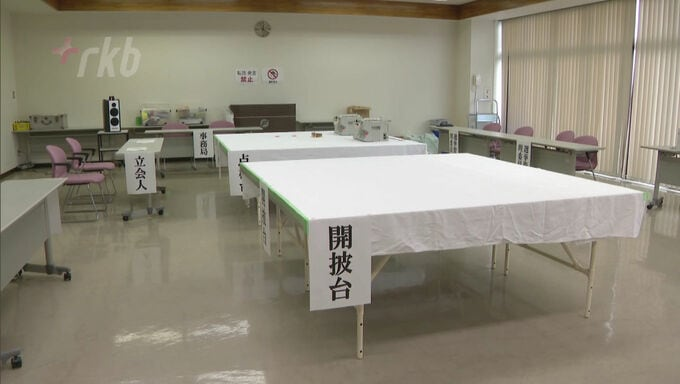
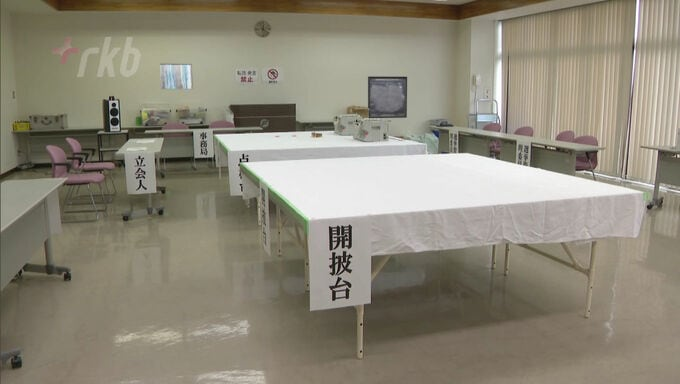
+ wall art (176, 76)
+ wall art (387, 97)
